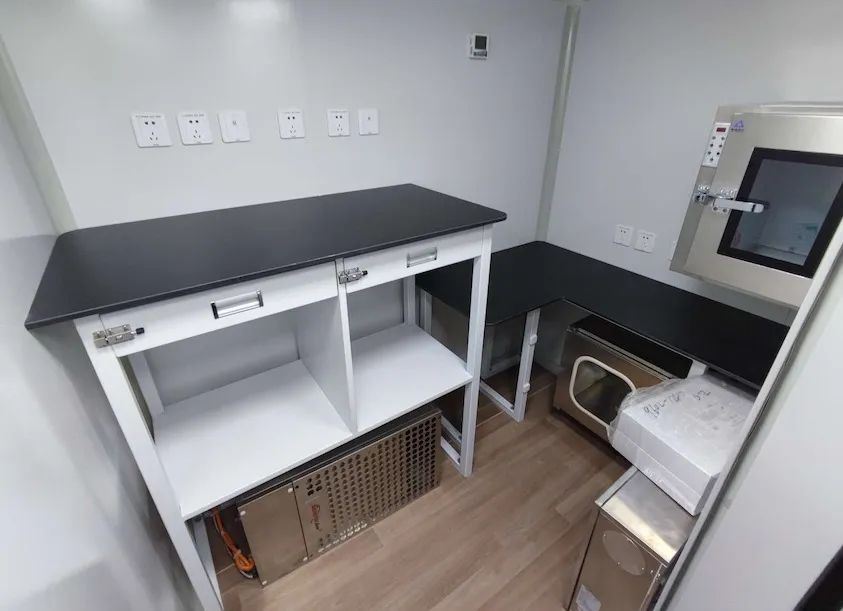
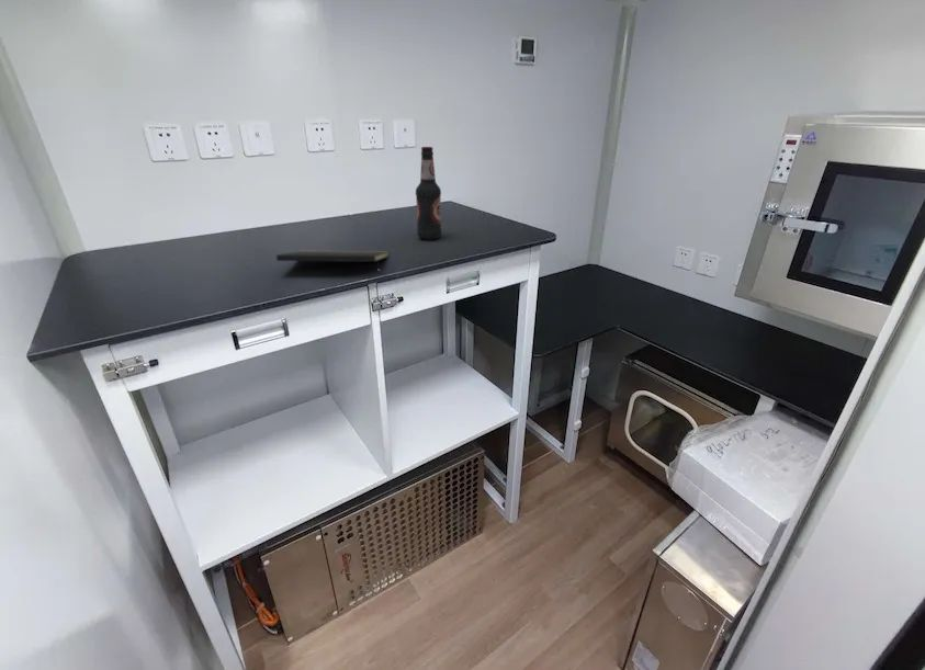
+ notepad (336, 255)
+ bottle (428, 193)
